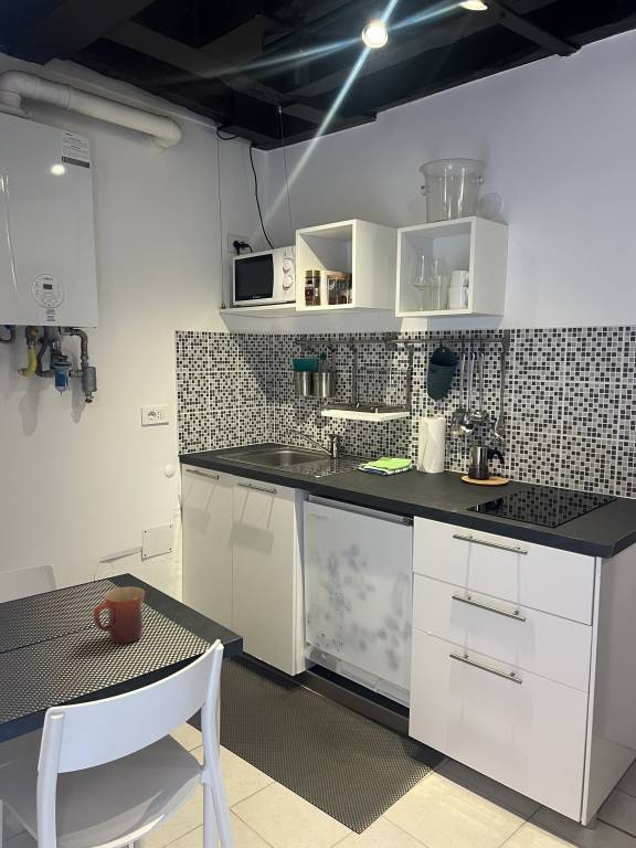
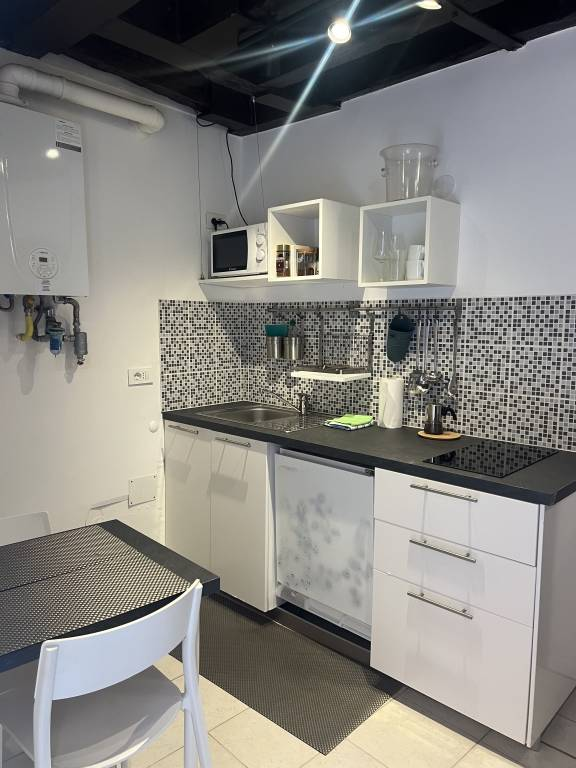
- mug (118, 617)
